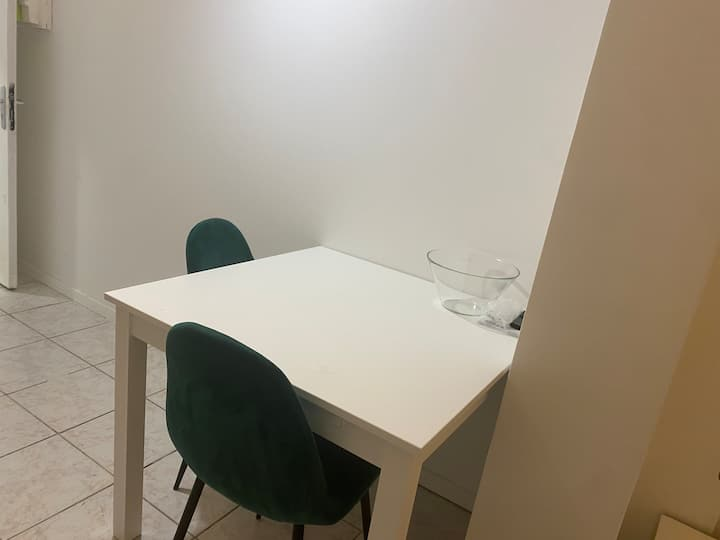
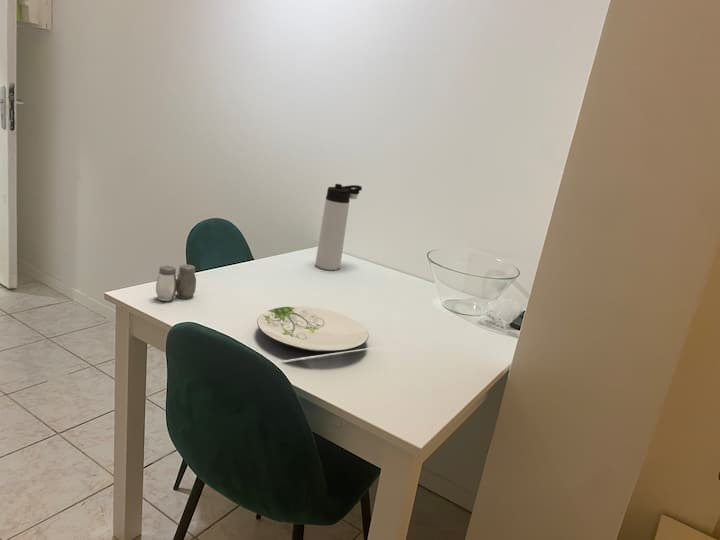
+ plate (312, 333)
+ salt and pepper shaker (176, 281)
+ thermos bottle (338, 226)
